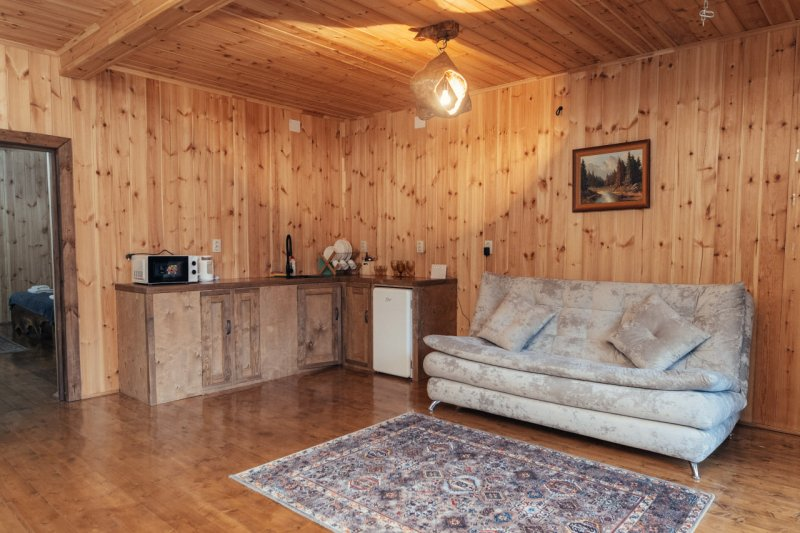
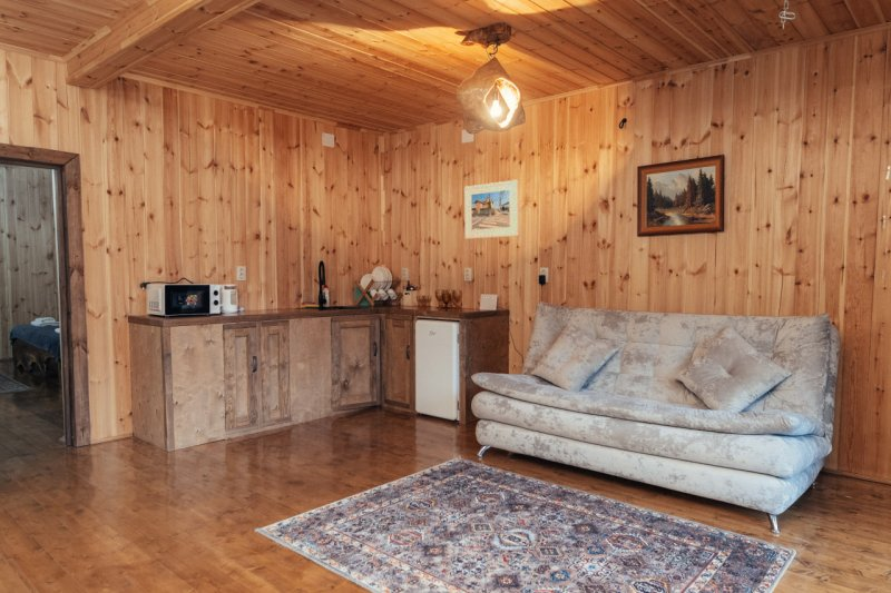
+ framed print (490, 210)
